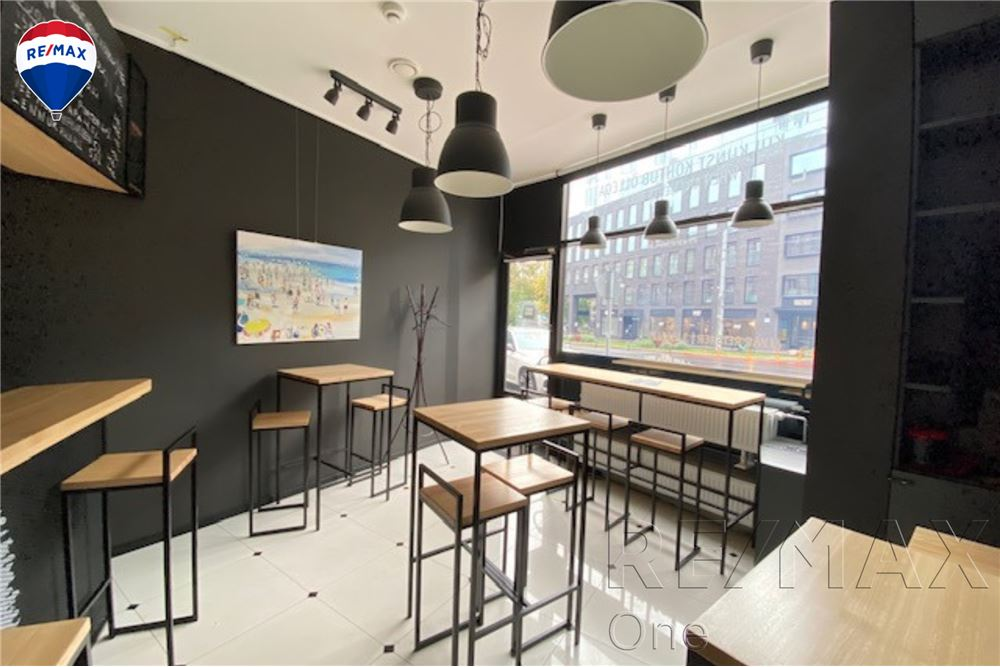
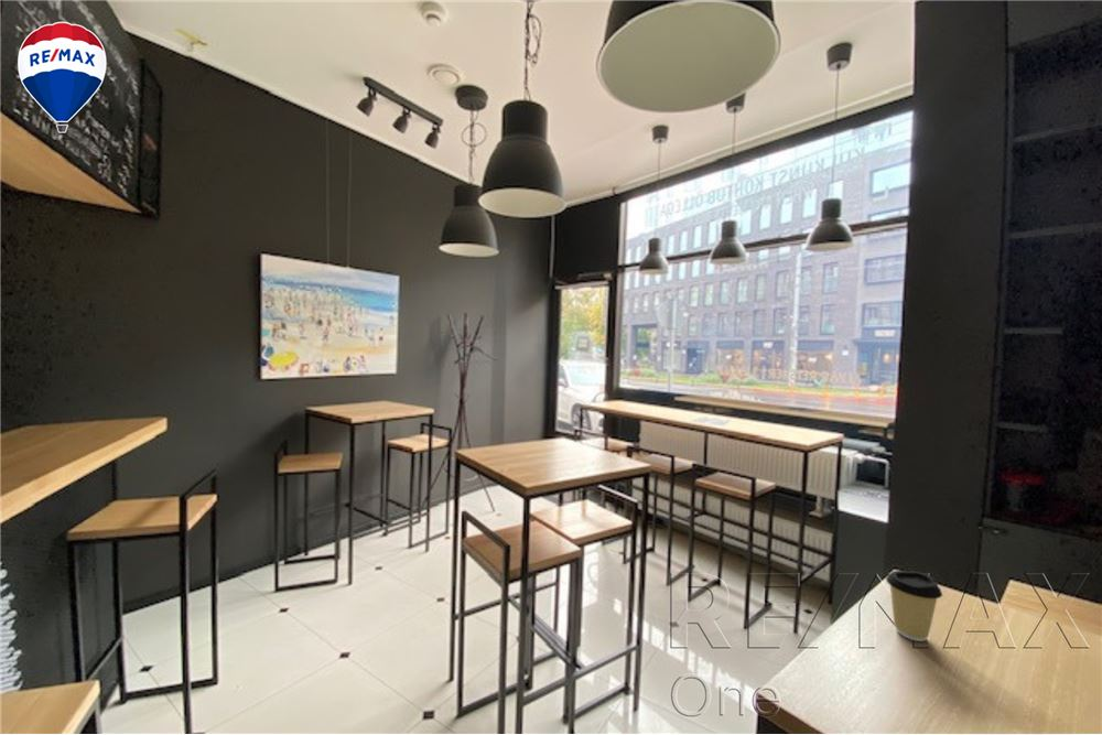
+ coffee cup (911, 605)
